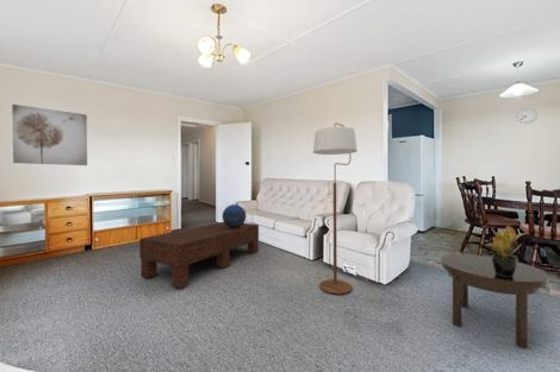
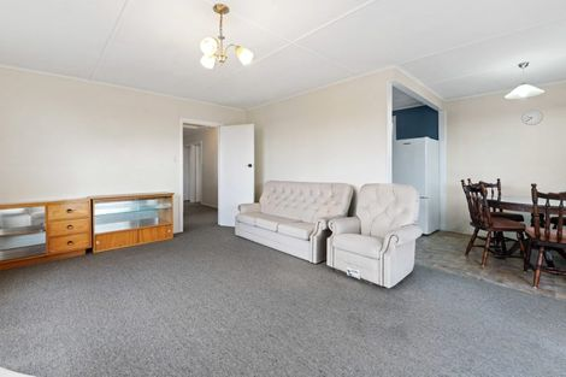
- potted plant (503, 247)
- coffee table (207, 246)
- side table (489, 290)
- decorative sphere (234, 215)
- wall art (52, 137)
- floor lamp (335, 204)
